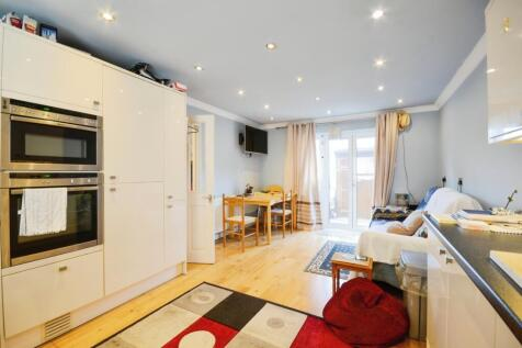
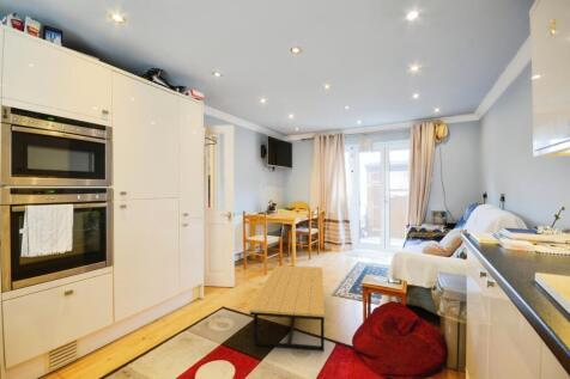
+ coffee table (293, 301)
